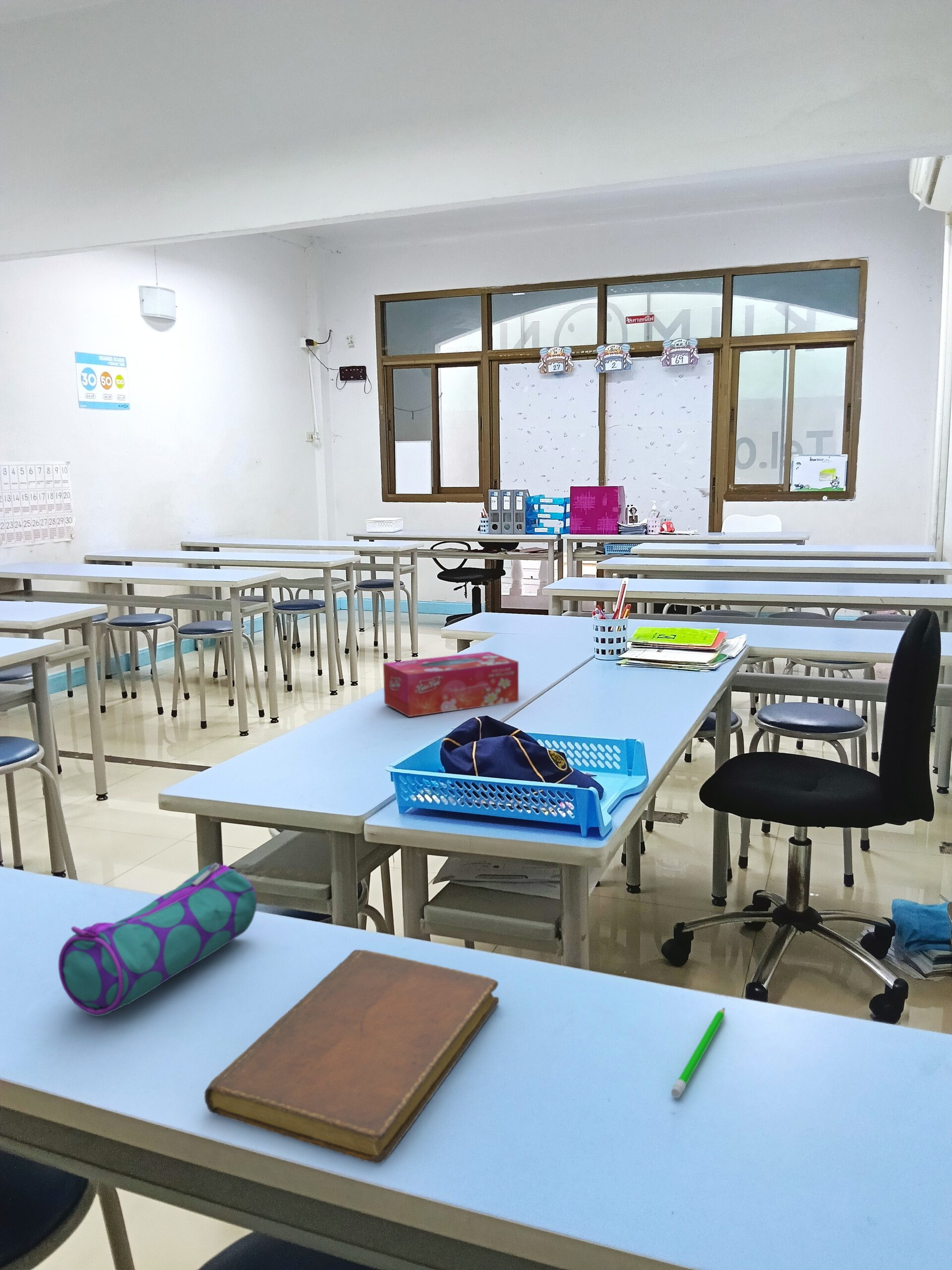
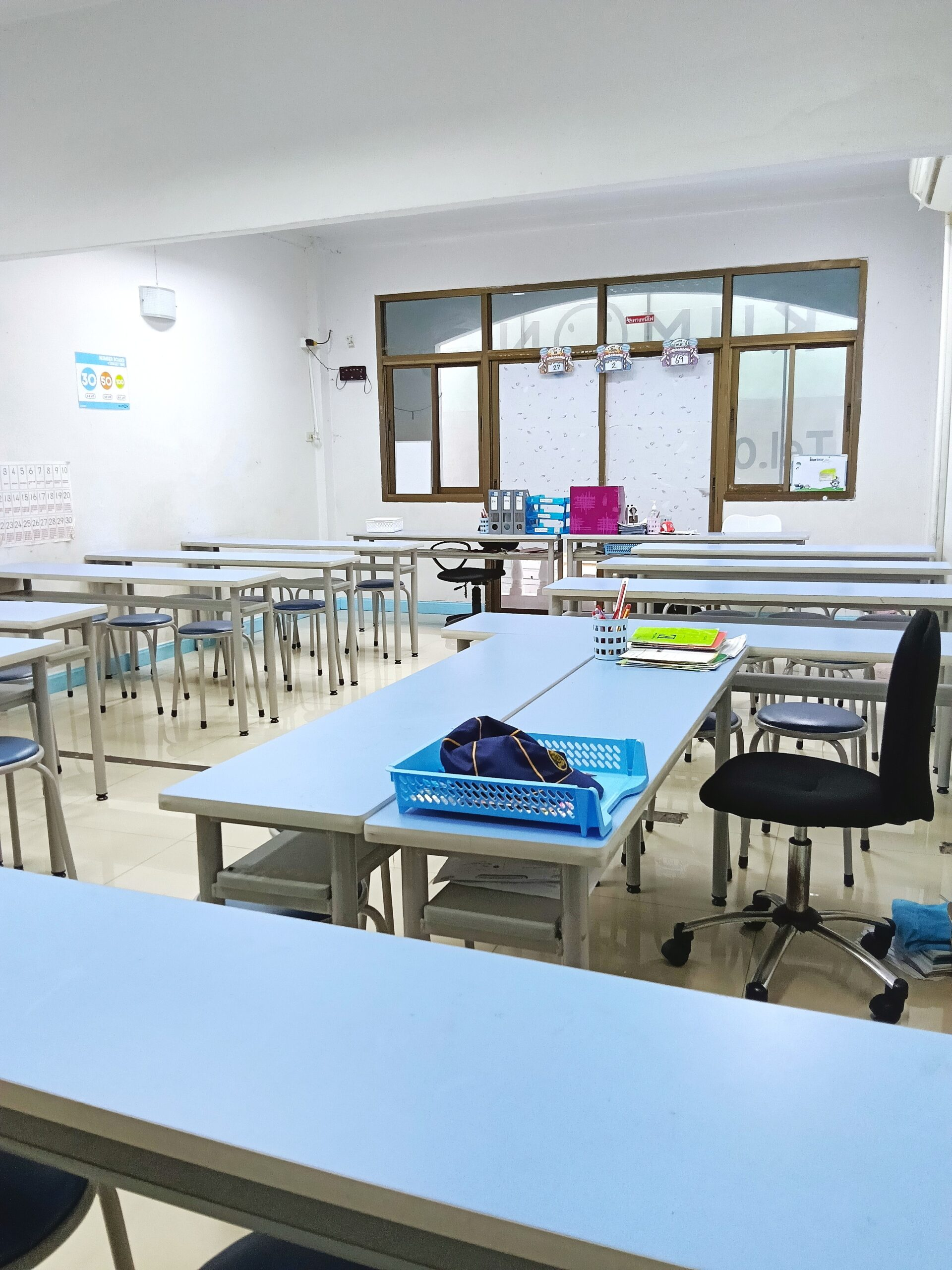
- tissue box (451, 682)
- notebook (365, 1039)
- pencil case (163, 932)
- pencil (702, 1047)
